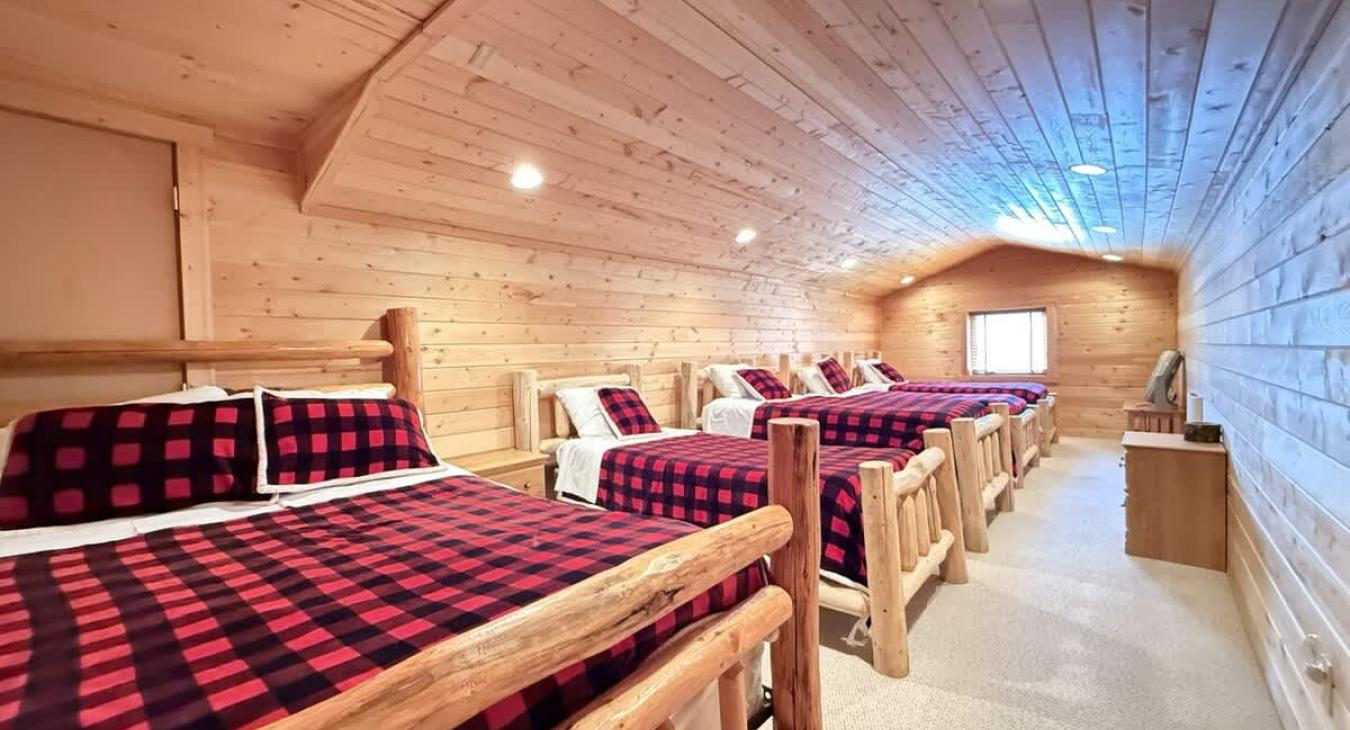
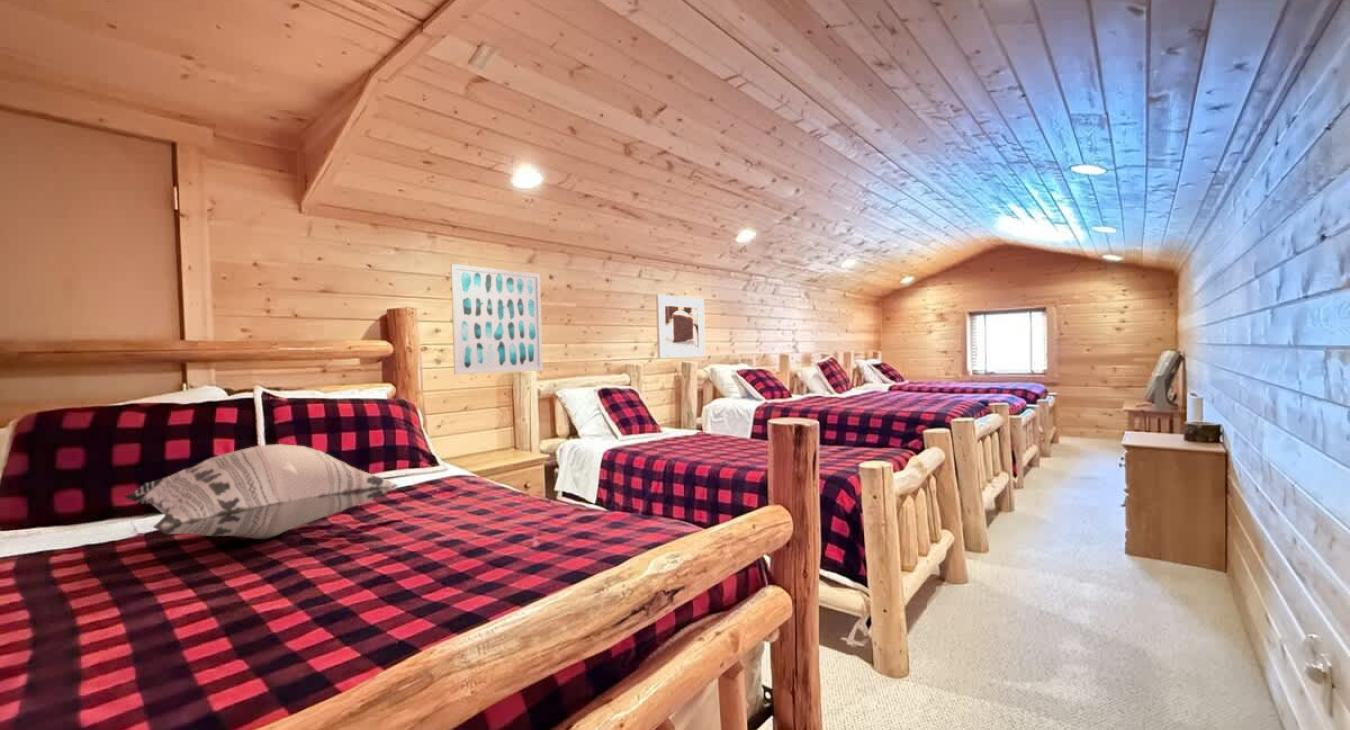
+ decorative pillow (262, 489)
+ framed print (681, 327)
+ wall art (499, 320)
